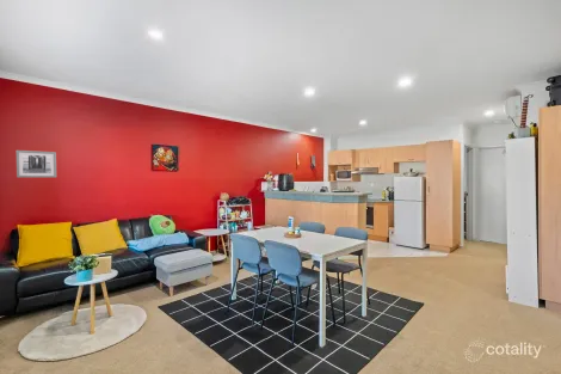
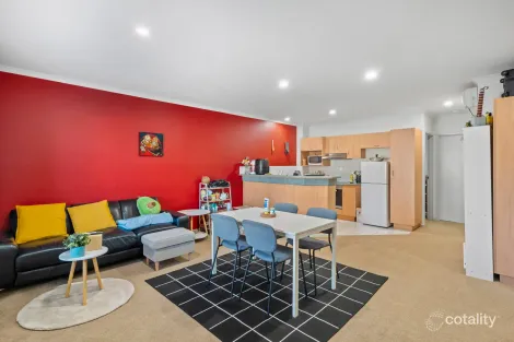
- wall art (37, 164)
